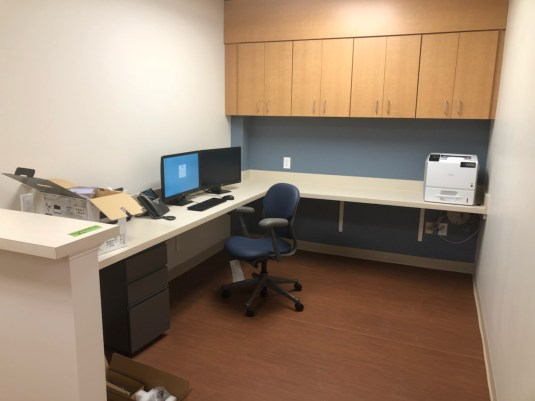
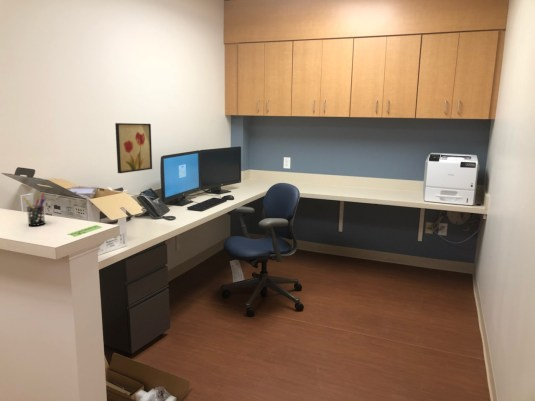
+ pen holder (37, 208)
+ wall art (134, 147)
